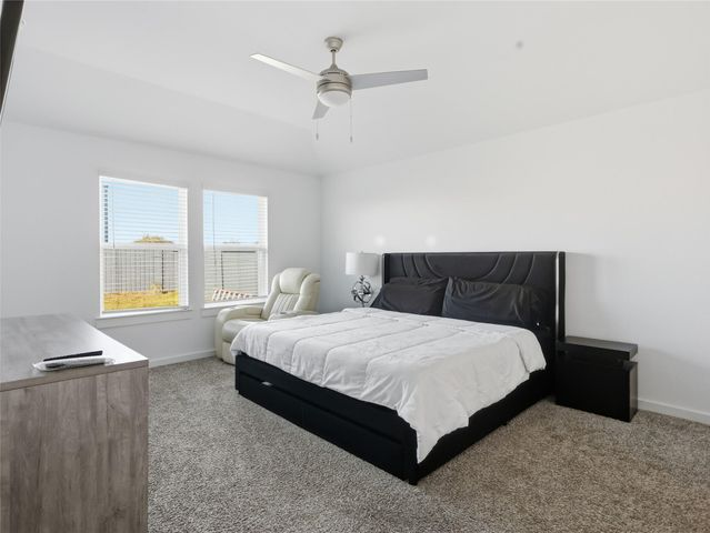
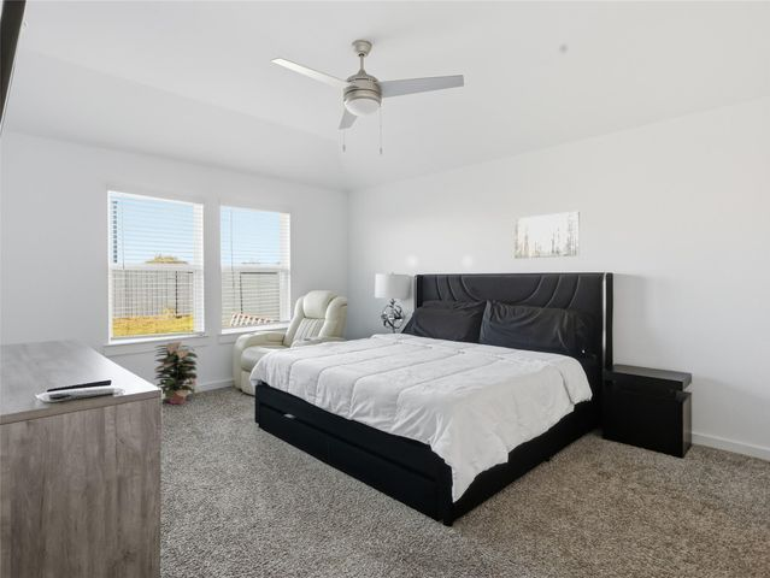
+ decorative plant (176, 372)
+ wall art (545, 236)
